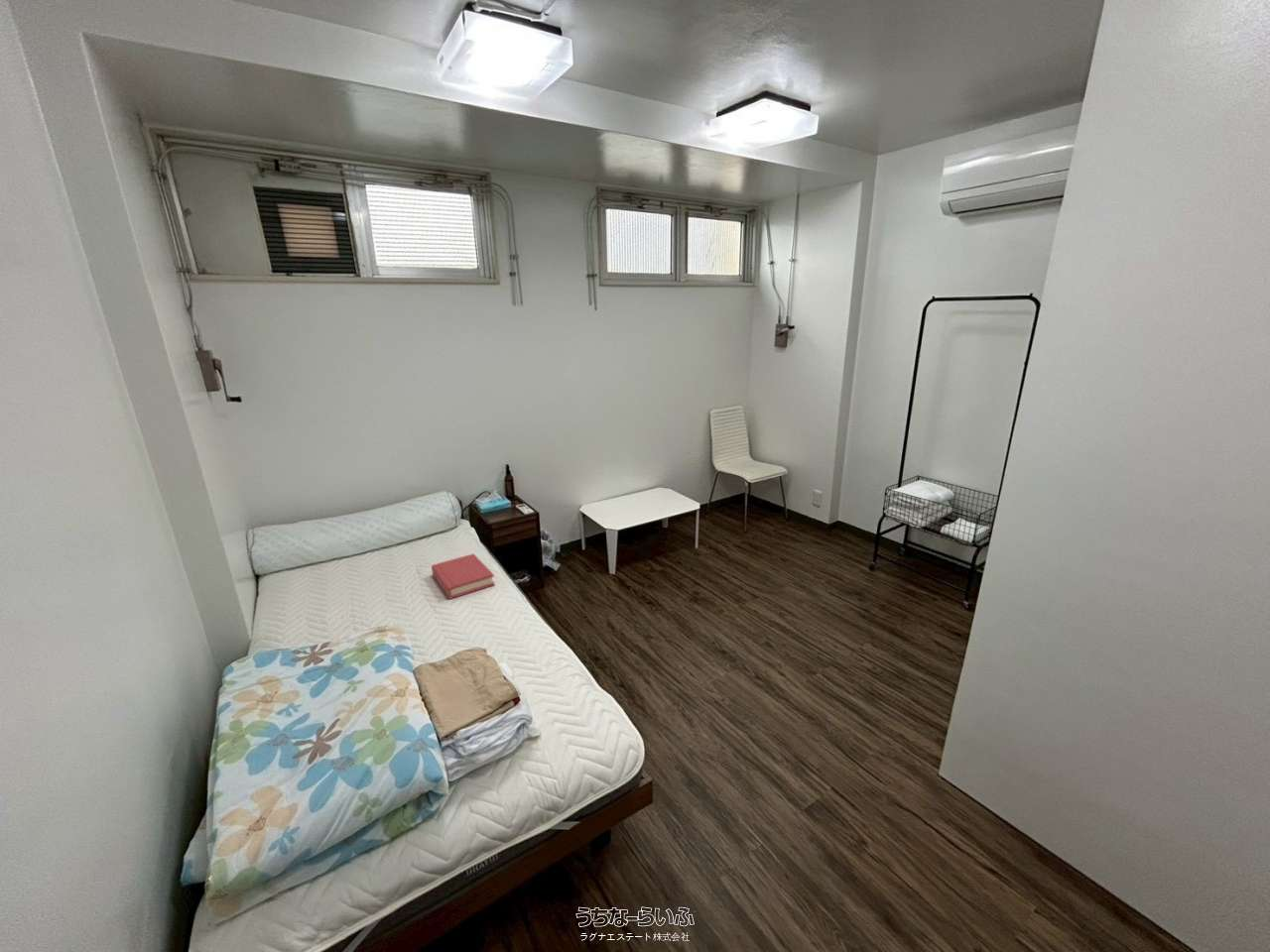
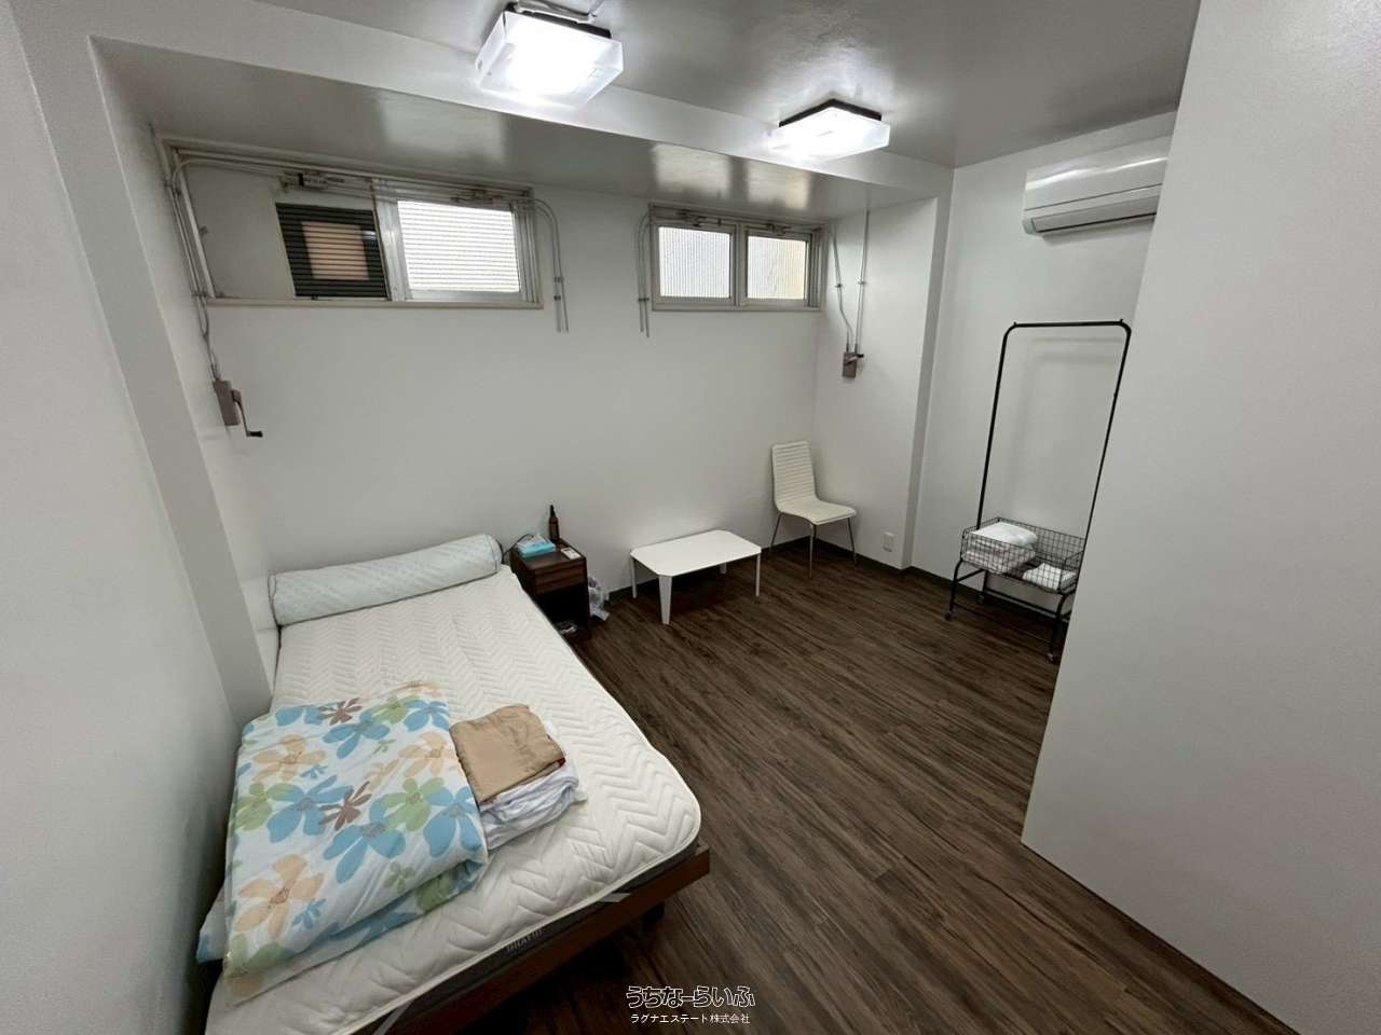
- hardback book (462, 574)
